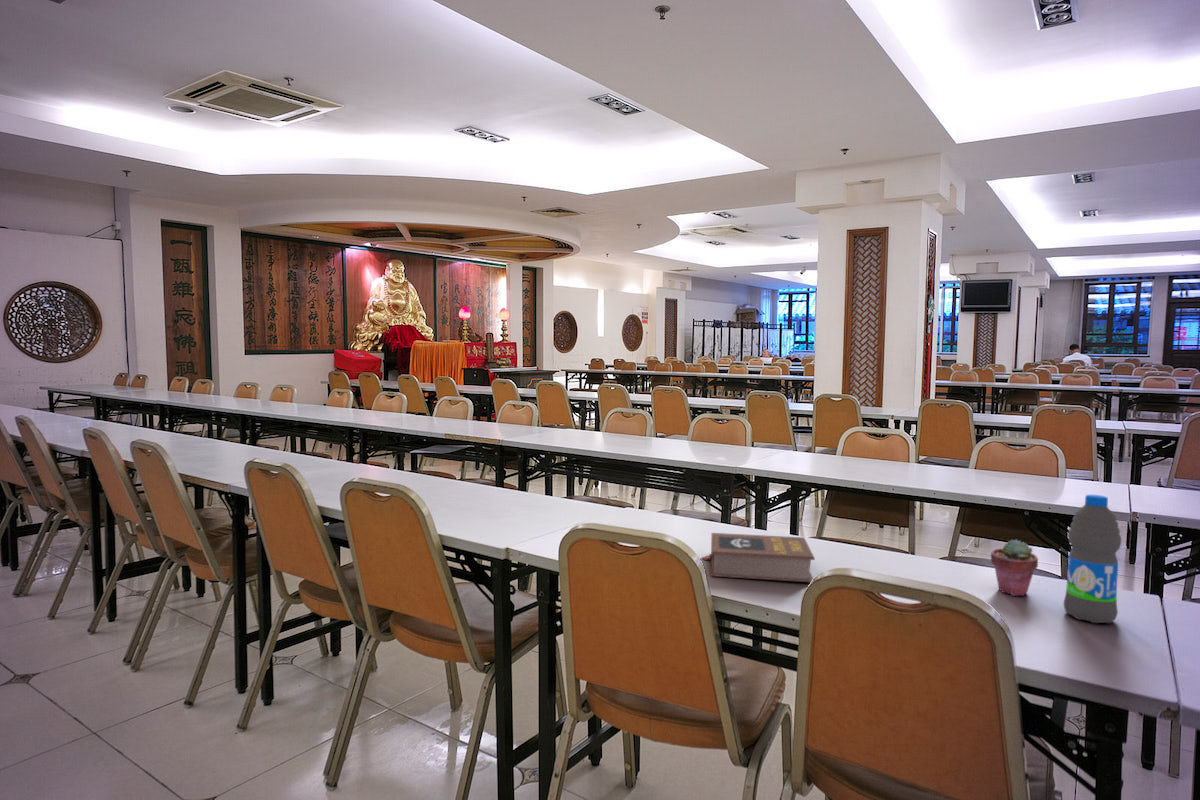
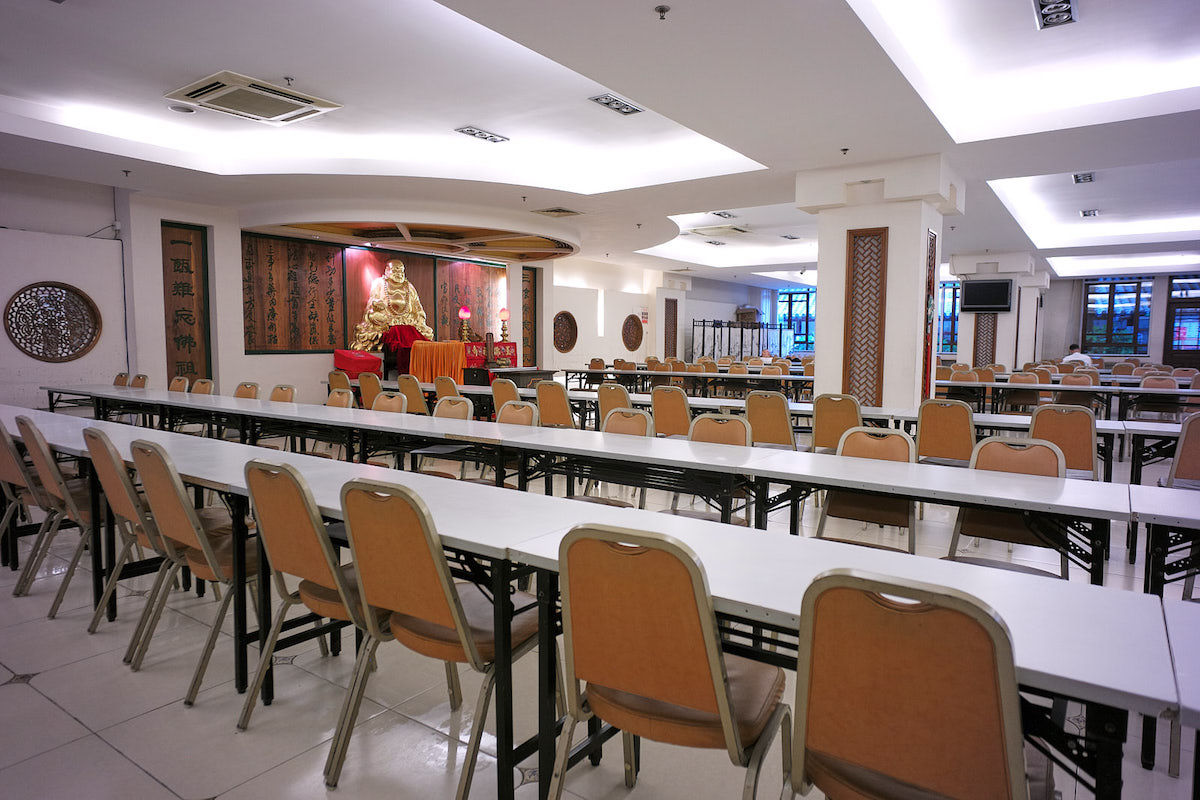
- book (754, 555)
- potted succulent (1013, 565)
- water bottle (1093, 556)
